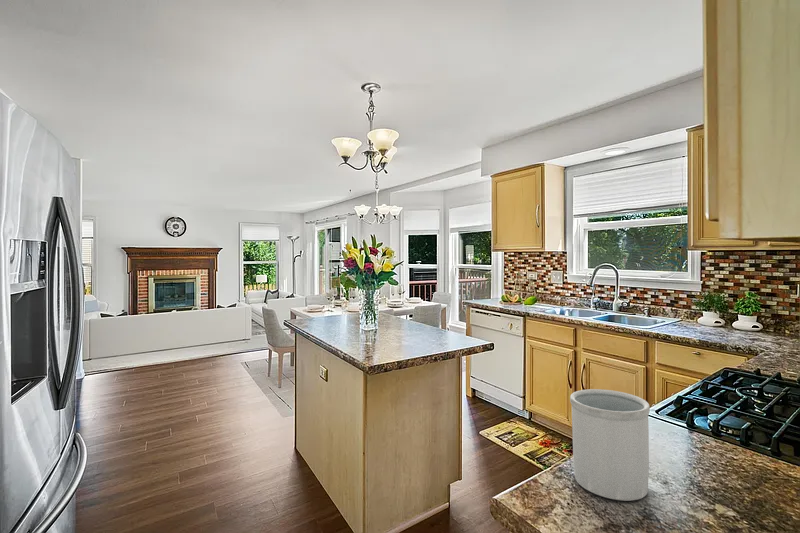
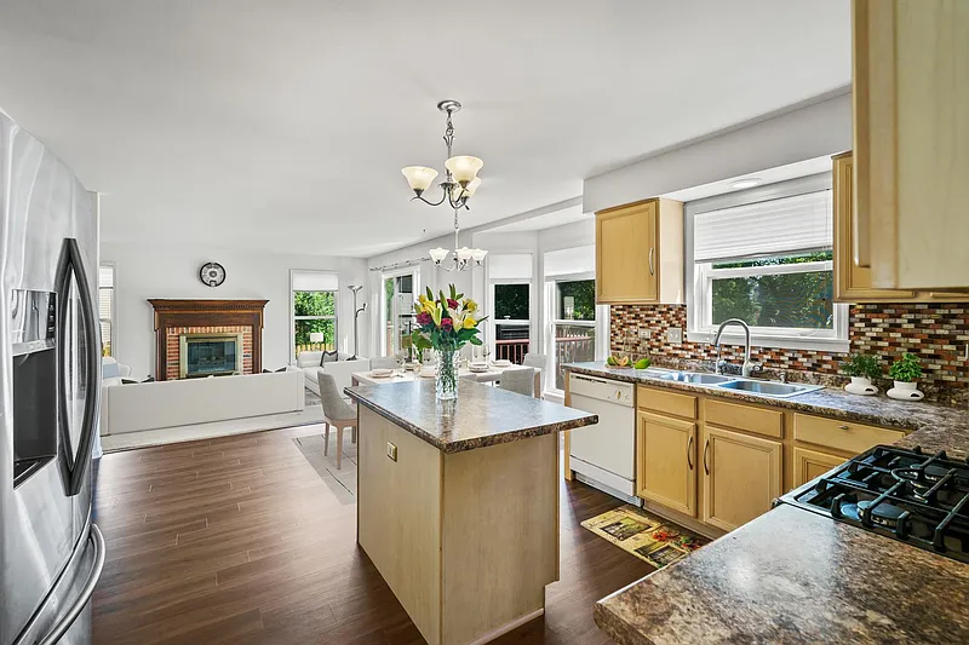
- utensil holder (608, 440)
